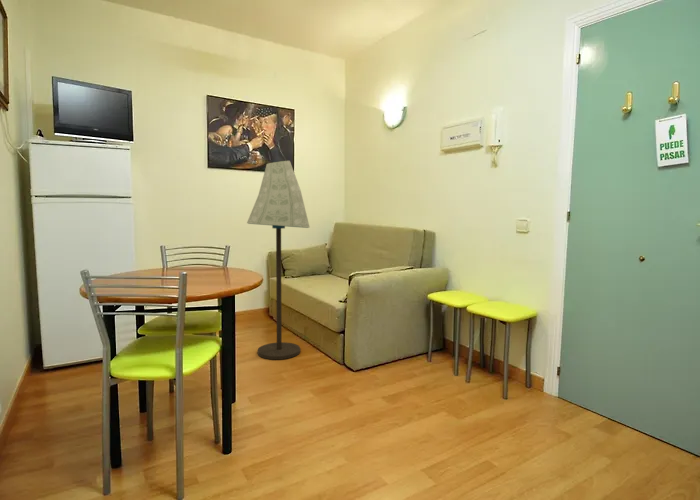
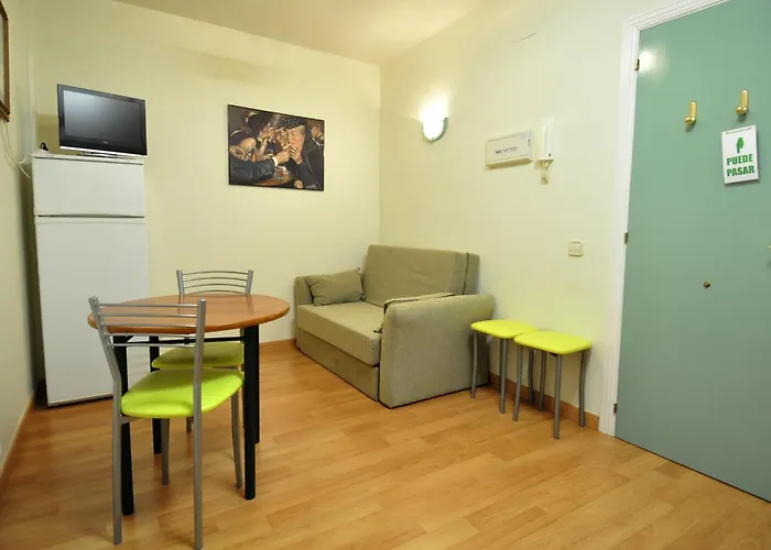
- floor lamp (278, 258)
